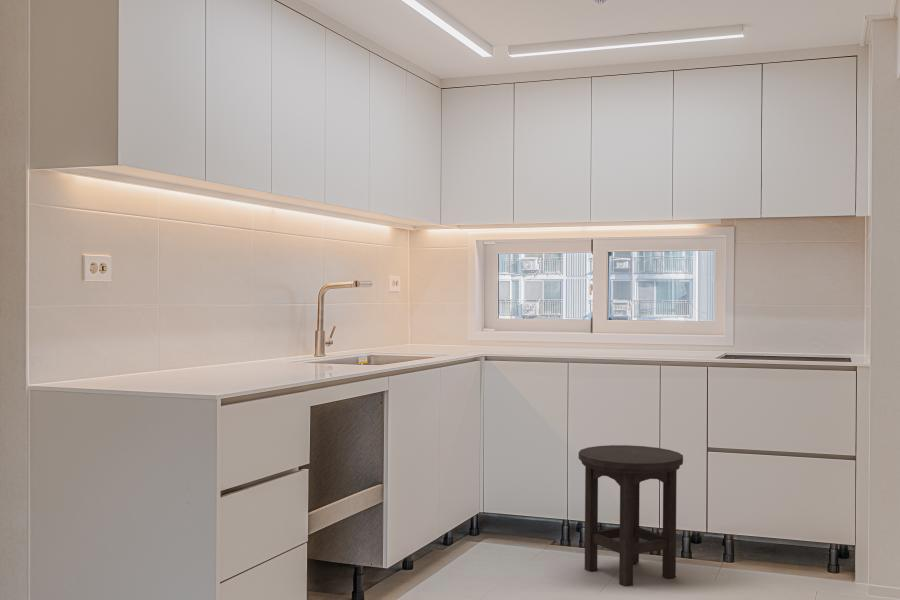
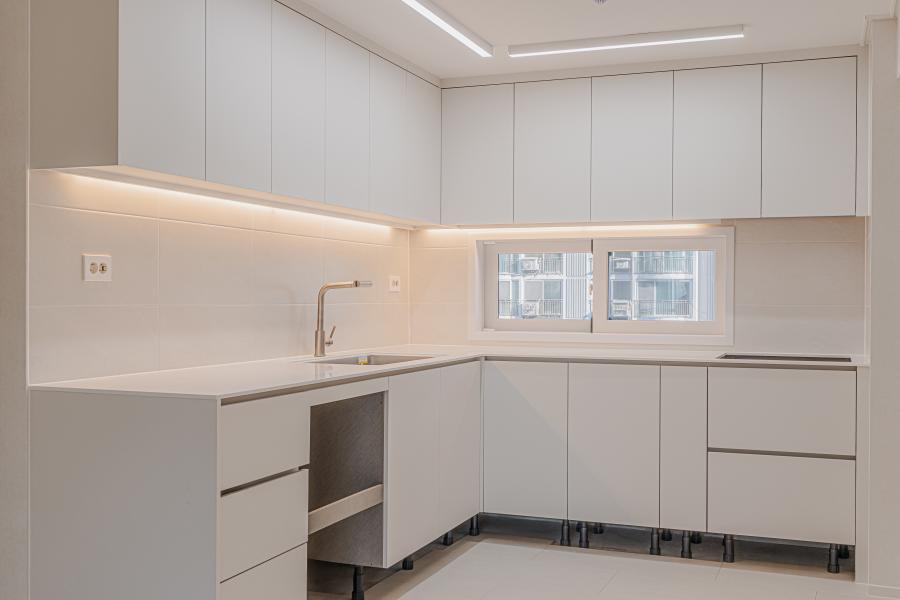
- stool (629, 513)
